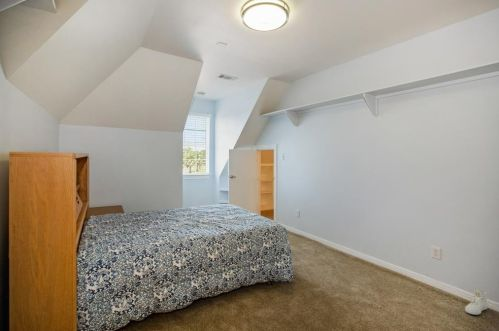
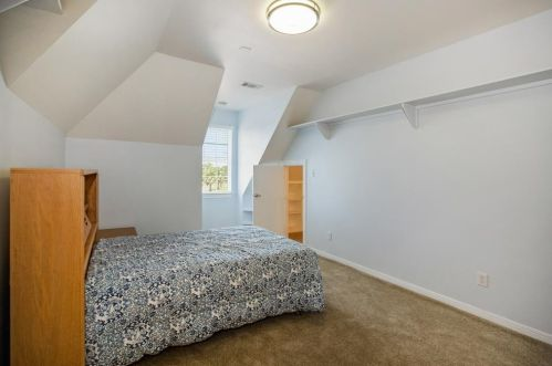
- sneaker (475, 300)
